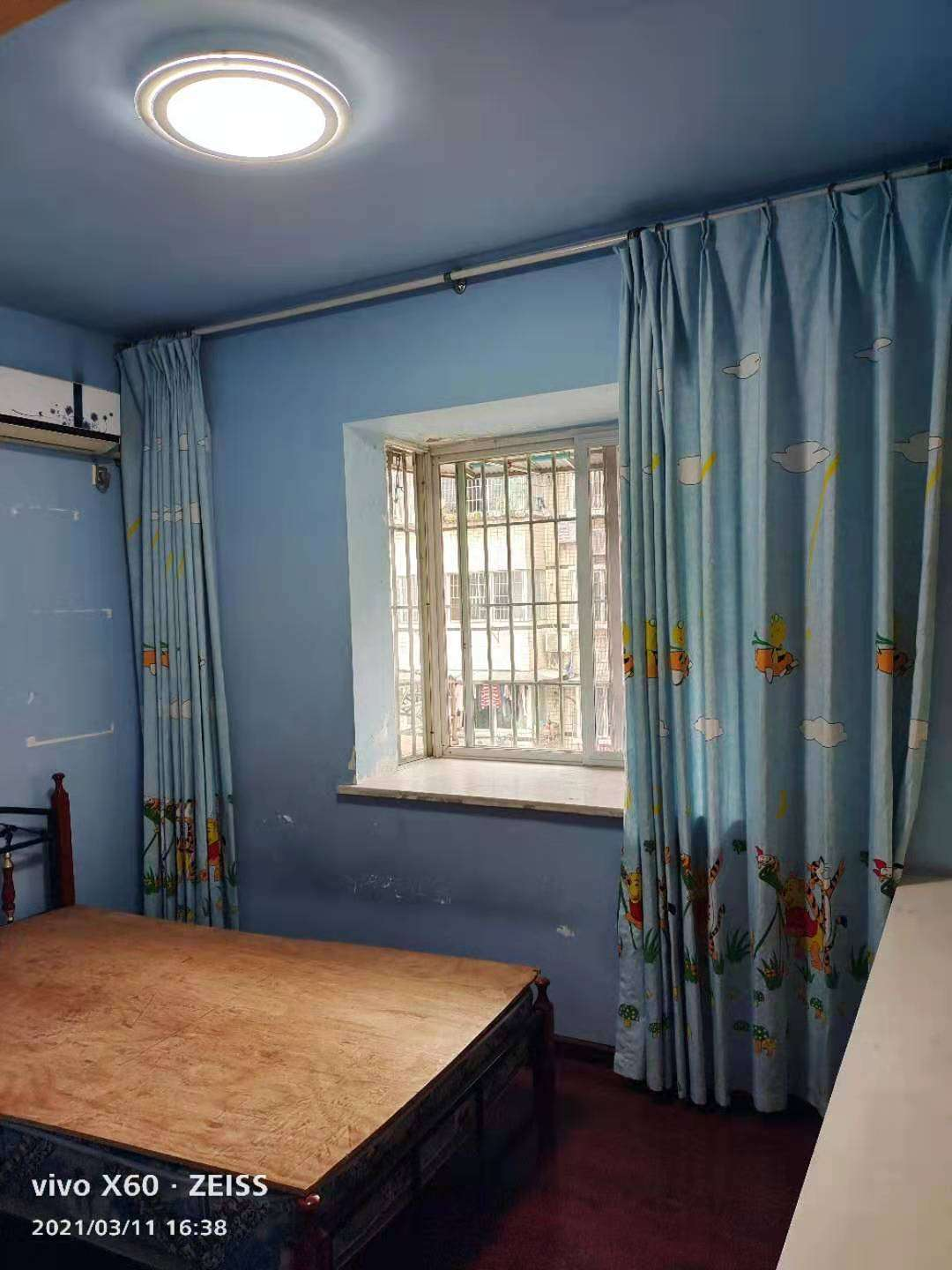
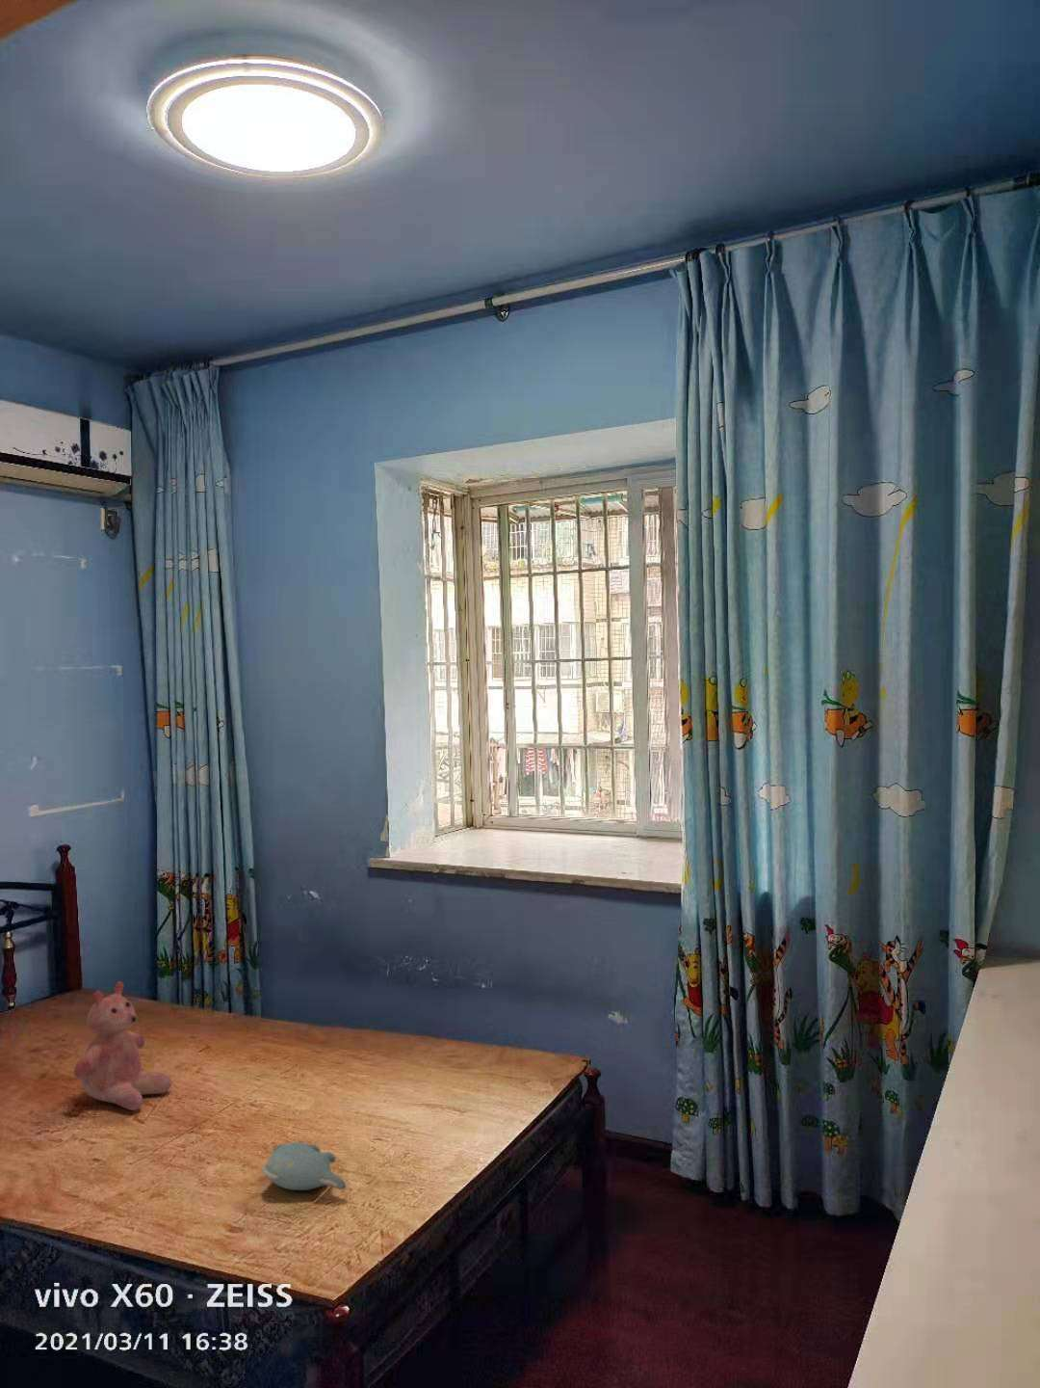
+ plush toy (297, 1167)
+ teddy bear (123, 1043)
